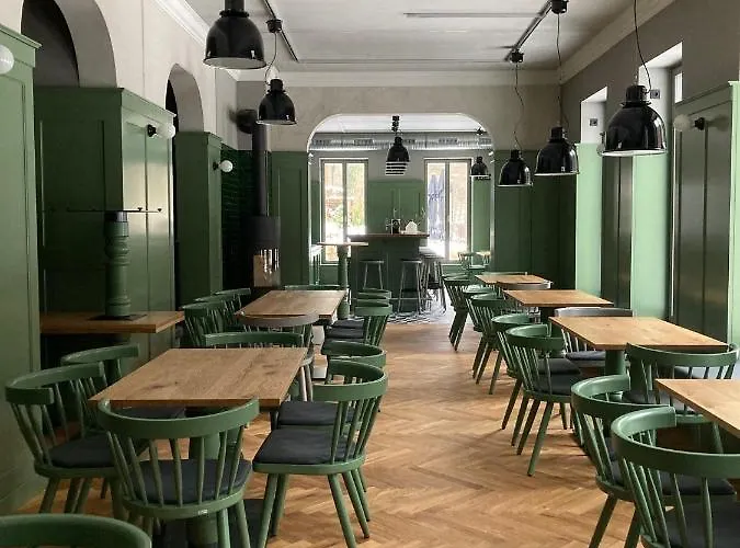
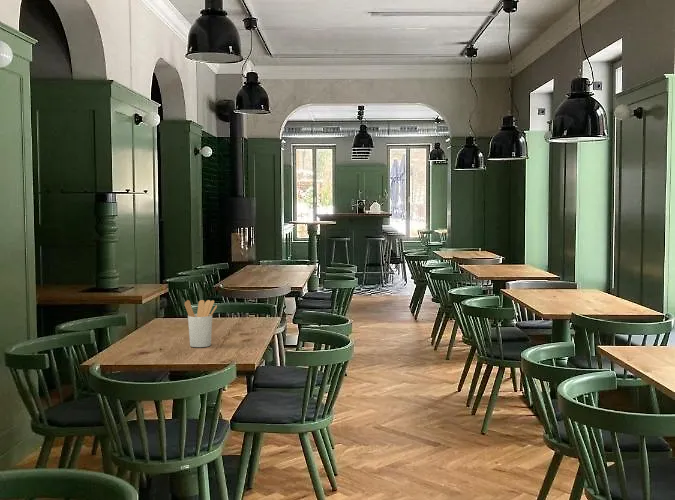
+ utensil holder (202, 322)
